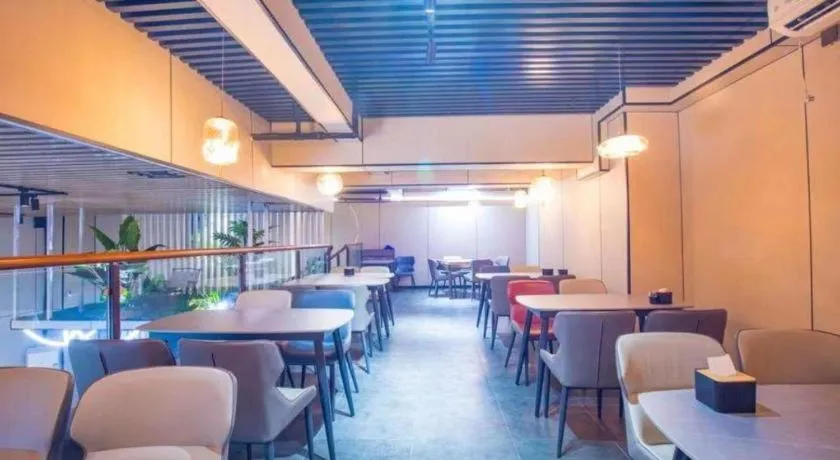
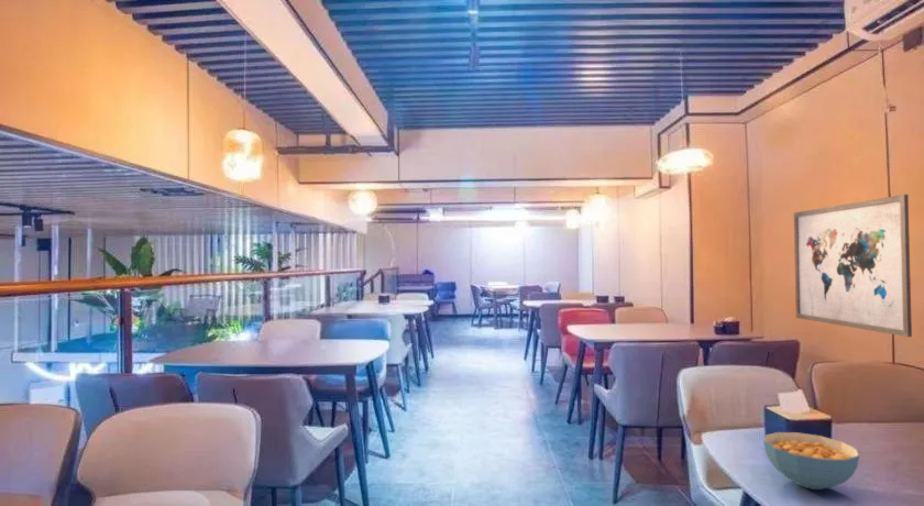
+ wall art (843, 265)
+ cereal bowl (810, 464)
